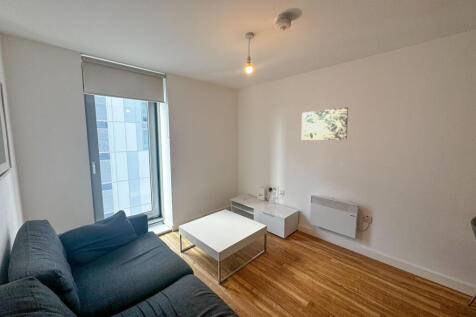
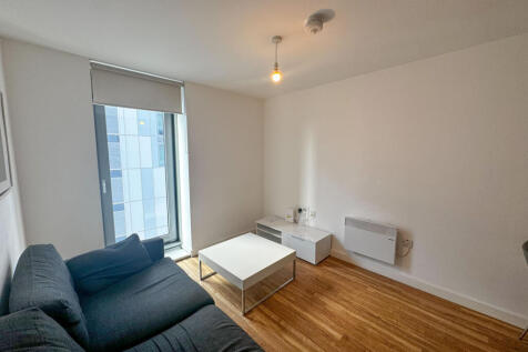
- wall art (322, 125)
